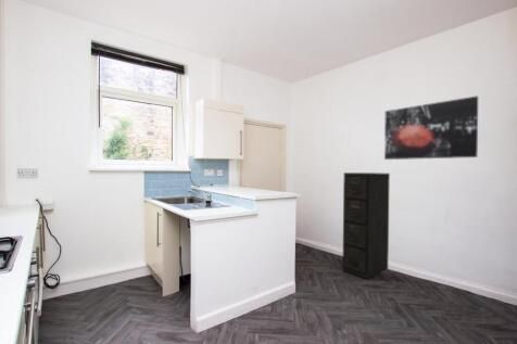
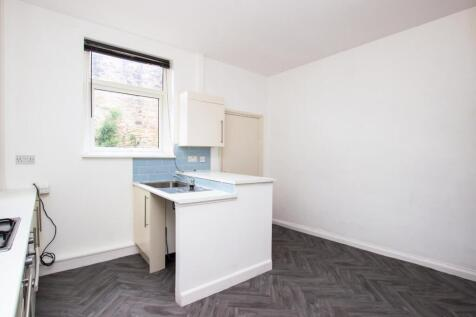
- filing cabinet (365, 221)
- wall art (426, 131)
